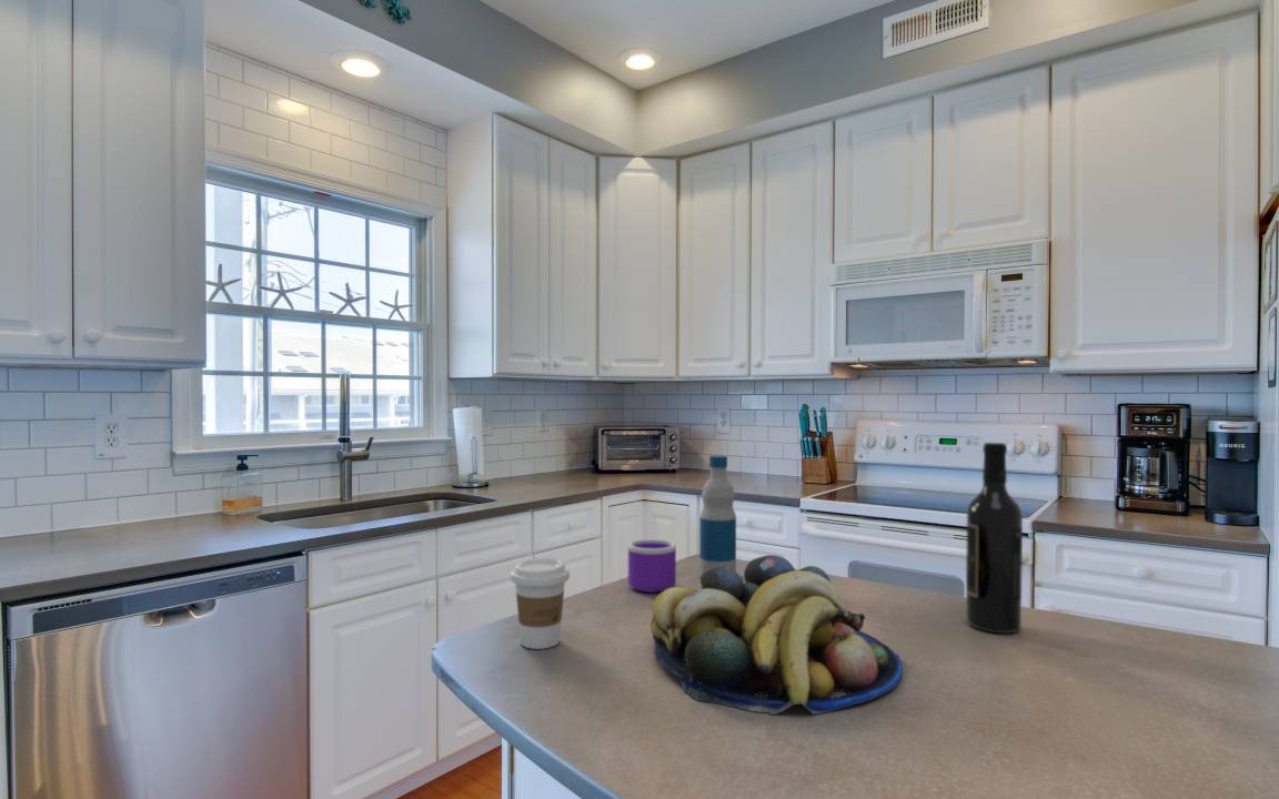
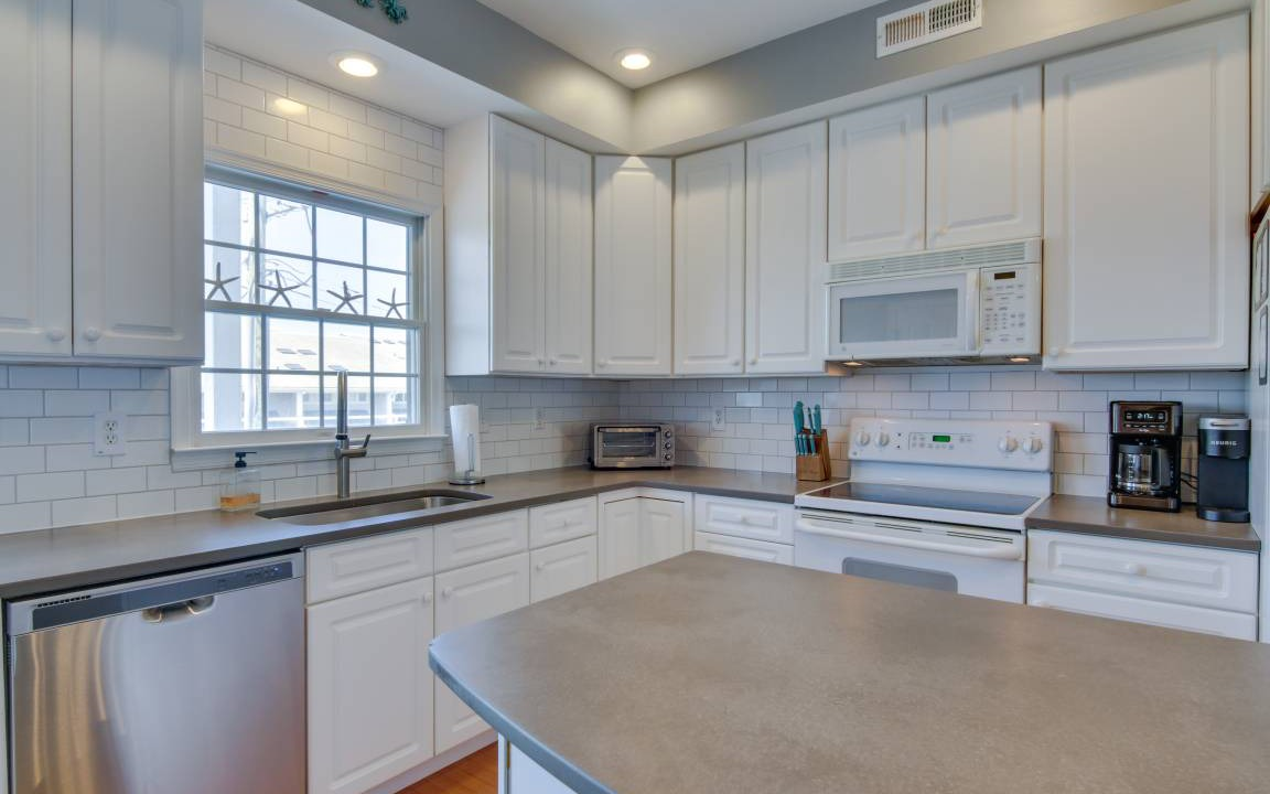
- fruit bowl (775, 613)
- bottle (717, 516)
- wine bottle (994, 534)
- coffee cup (540, 603)
- mug (651, 564)
